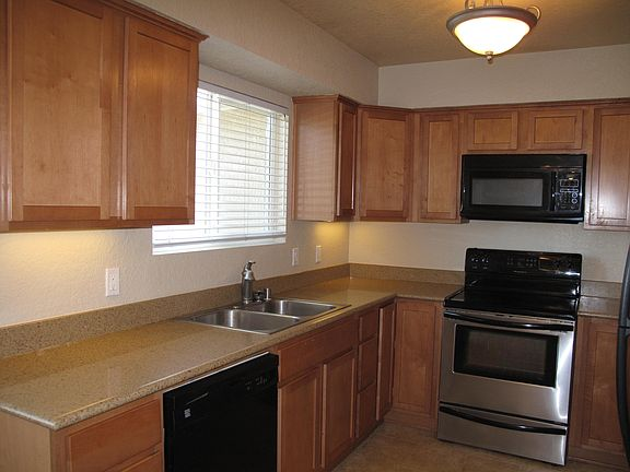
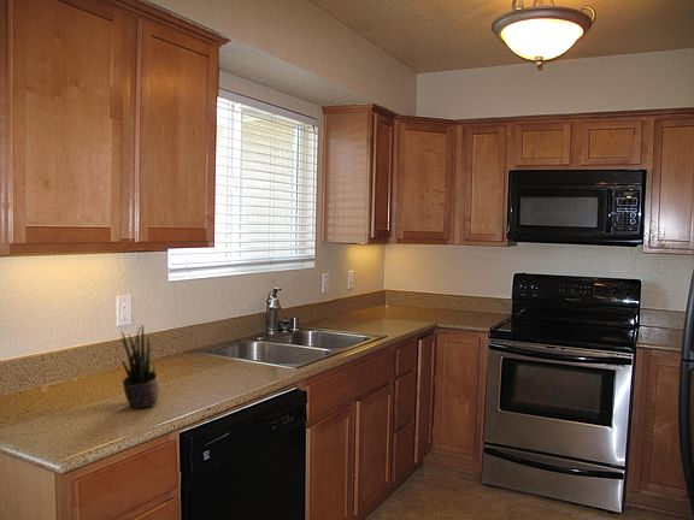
+ potted plant (137, 365)
